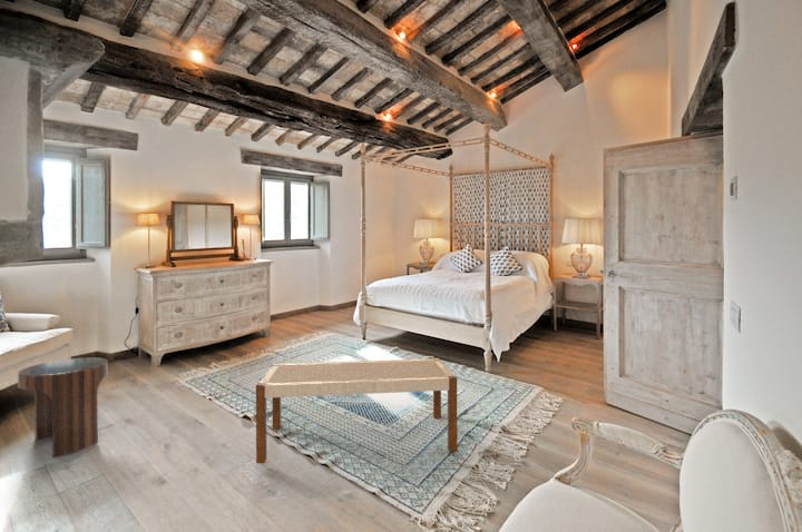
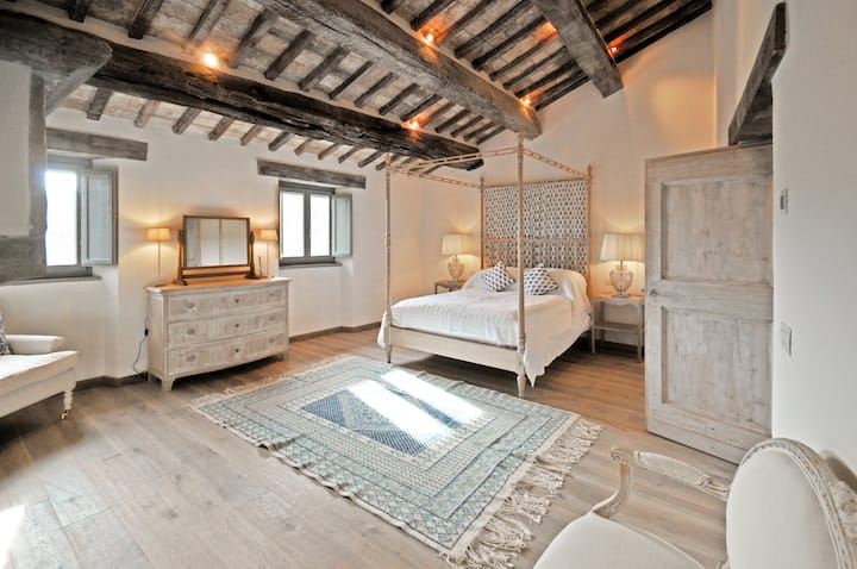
- side table (66, 403)
- bench (359, 393)
